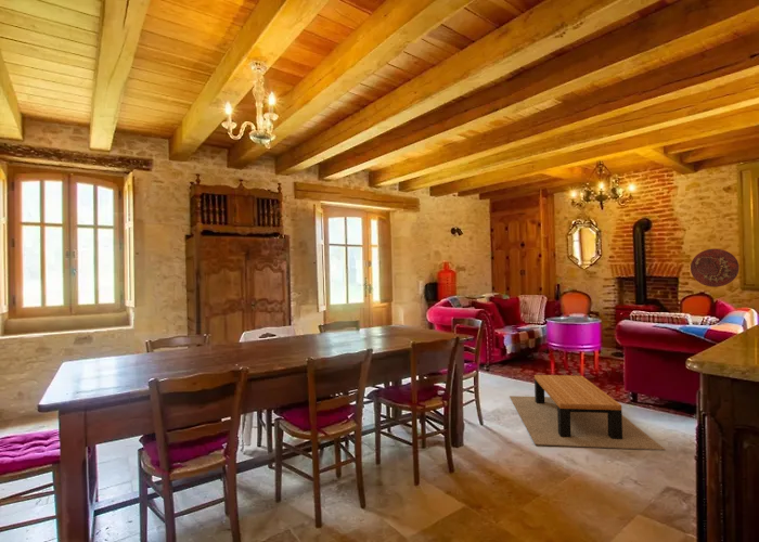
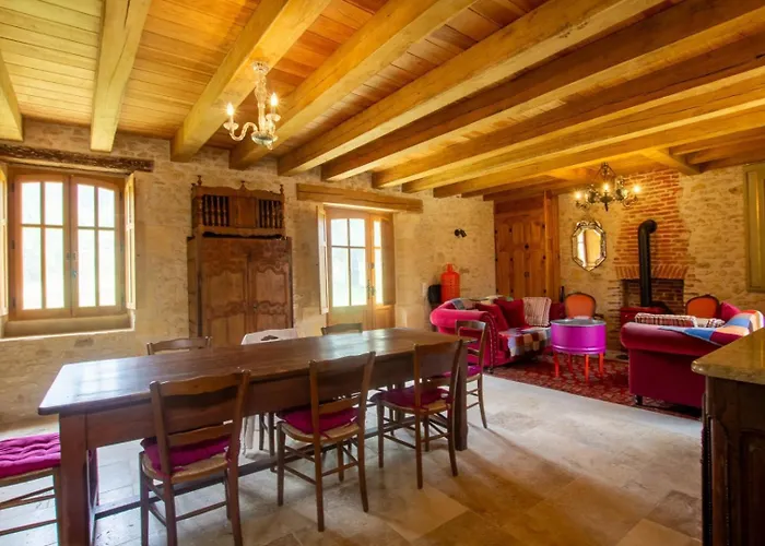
- decorative platter (713, 268)
- coffee table (573, 403)
